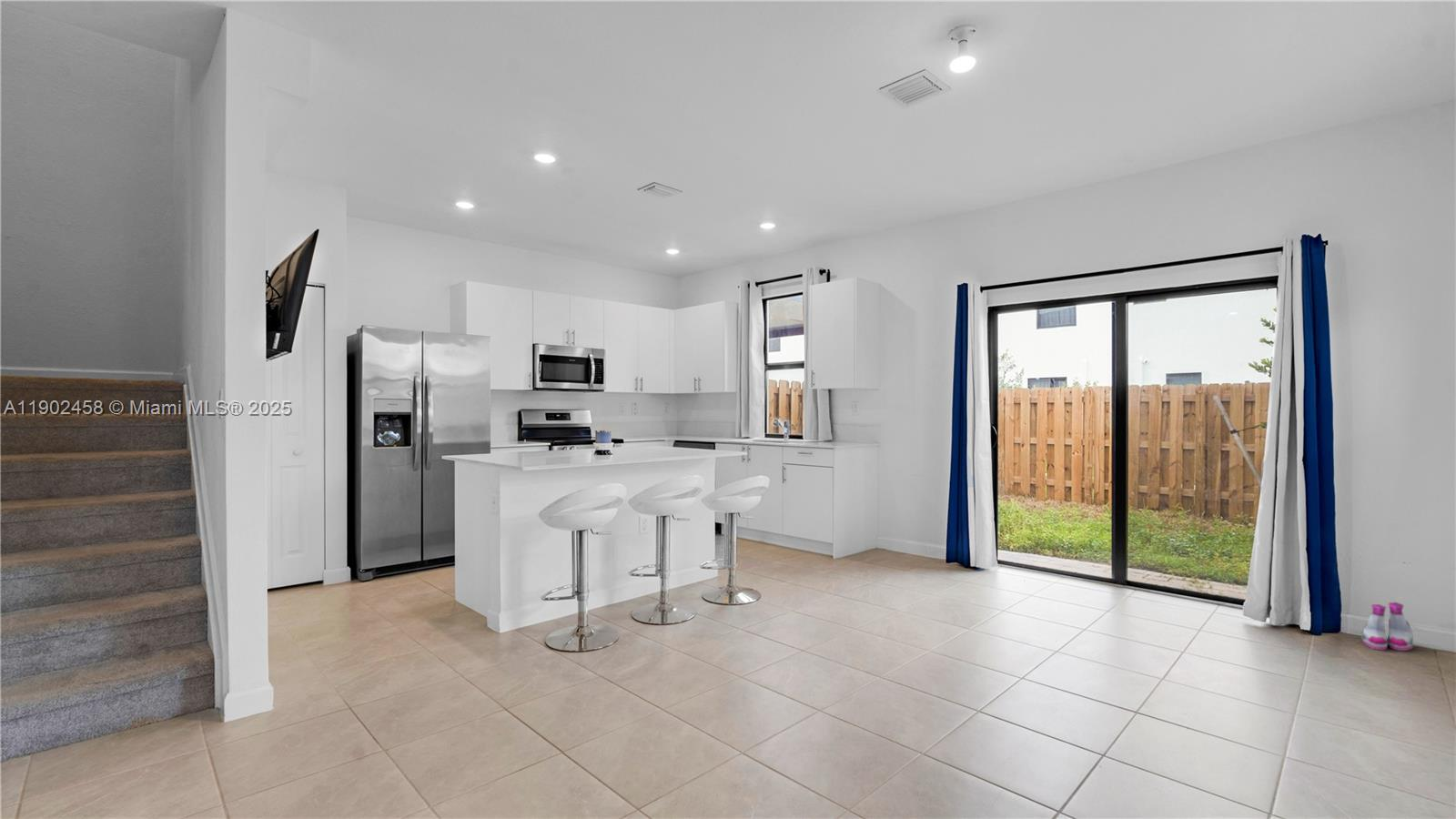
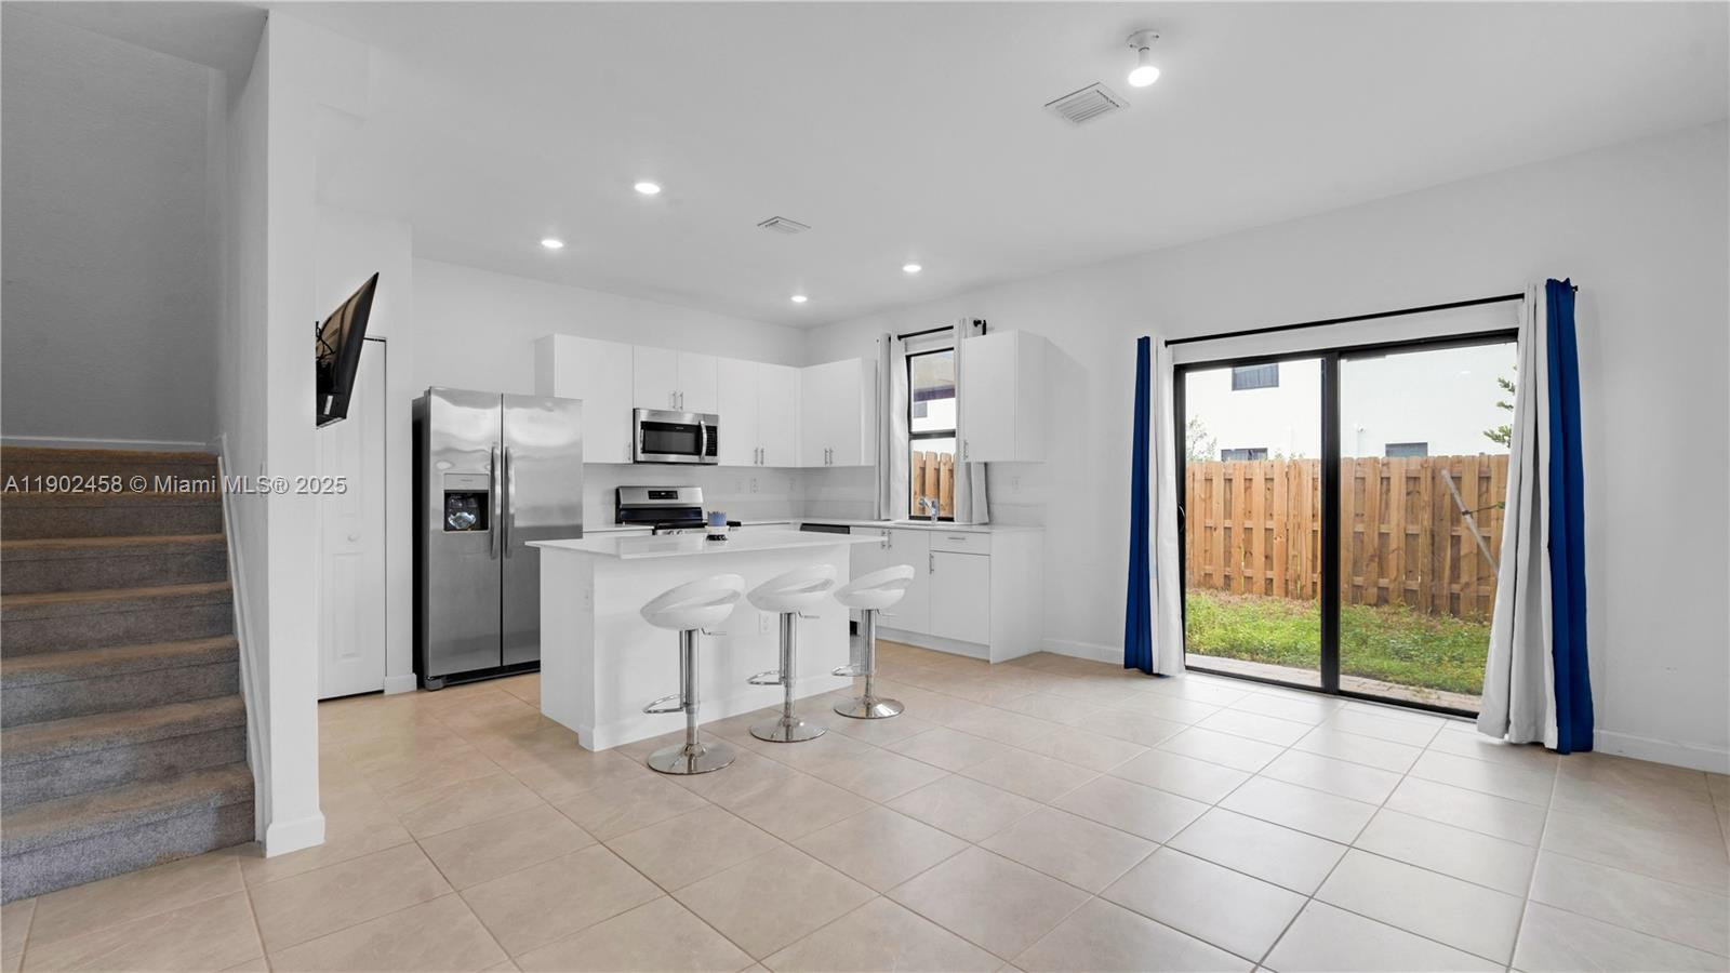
- boots (1389, 623)
